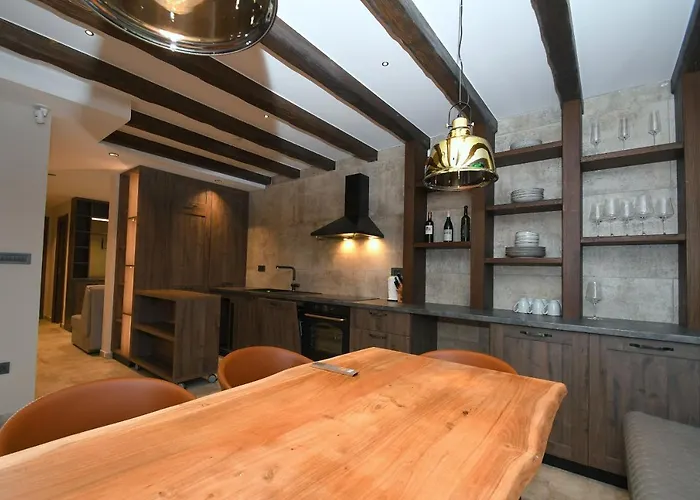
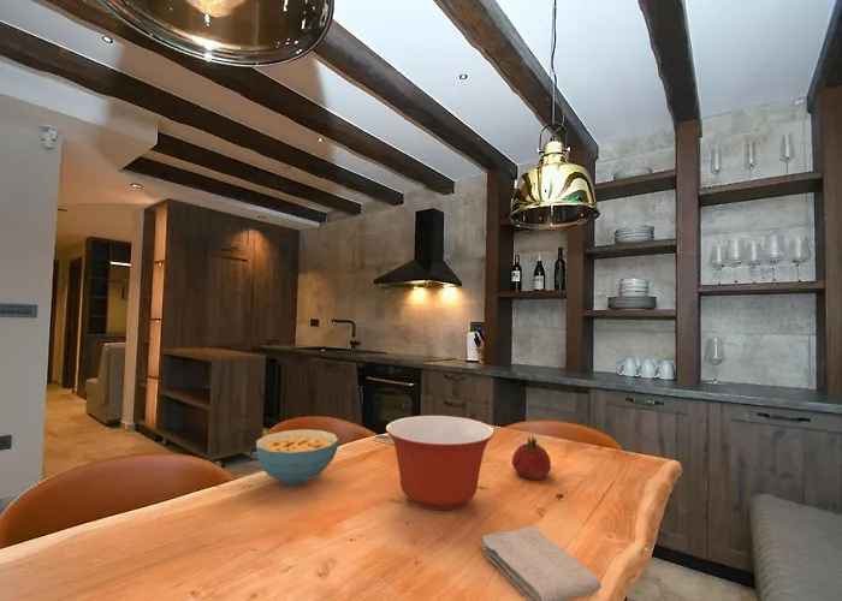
+ cereal bowl (297, 459)
+ mixing bowl (439, 462)
+ fruit (530, 454)
+ washcloth (534, 560)
